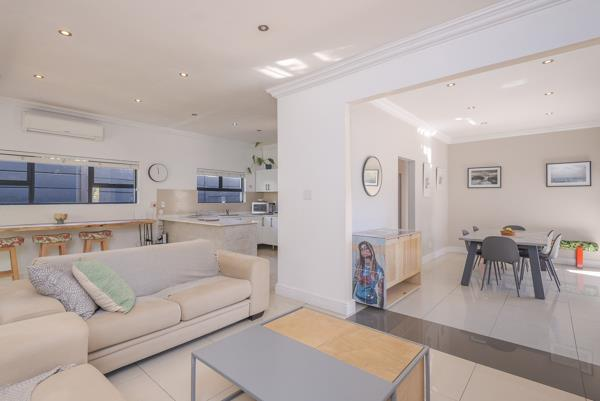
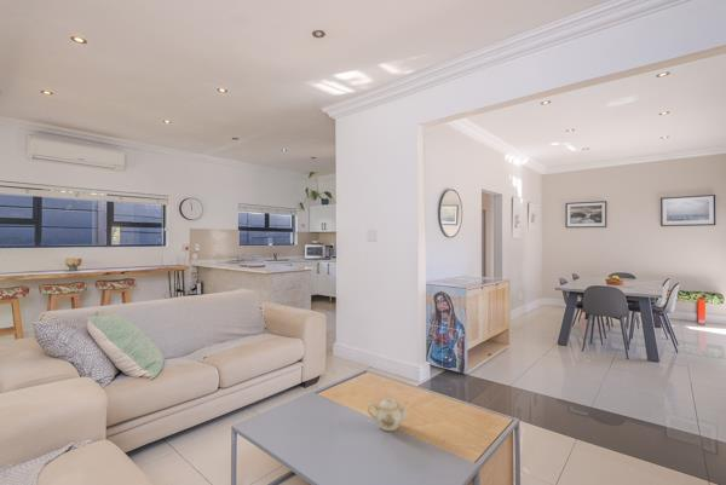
+ teapot (387, 411)
